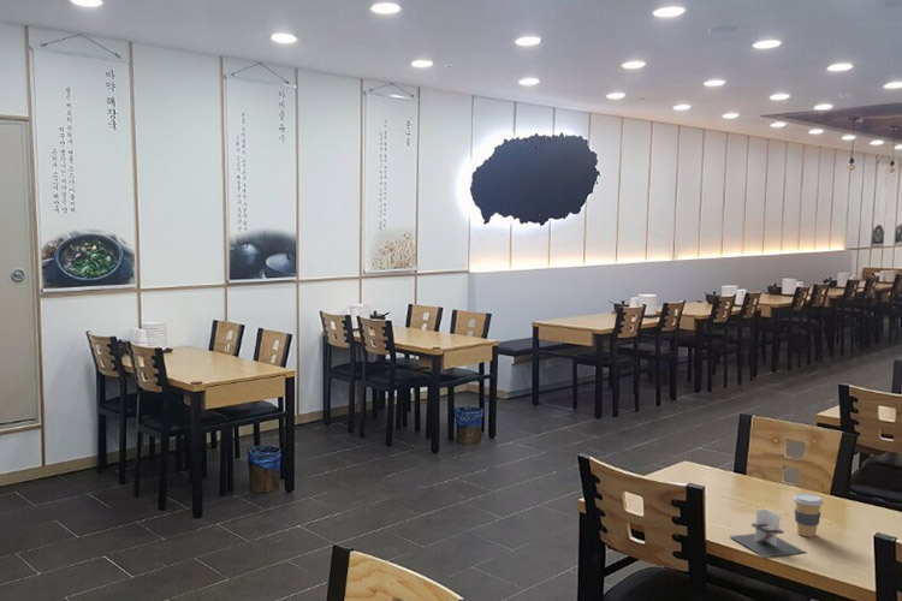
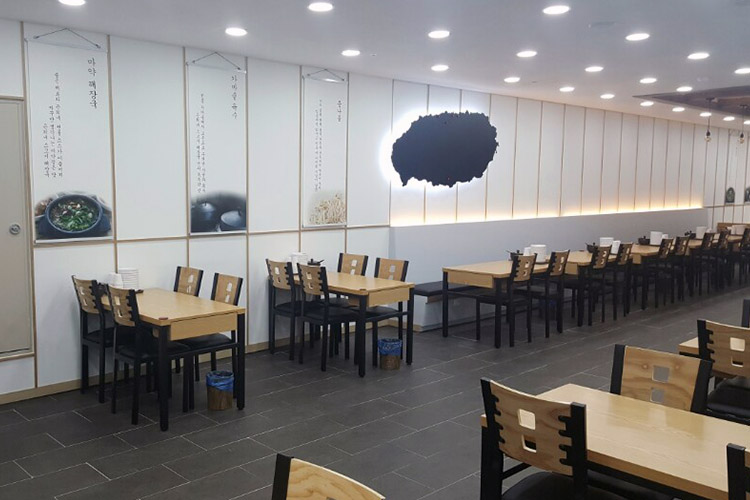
- coffee cup (807, 514)
- napkin holder (767, 528)
